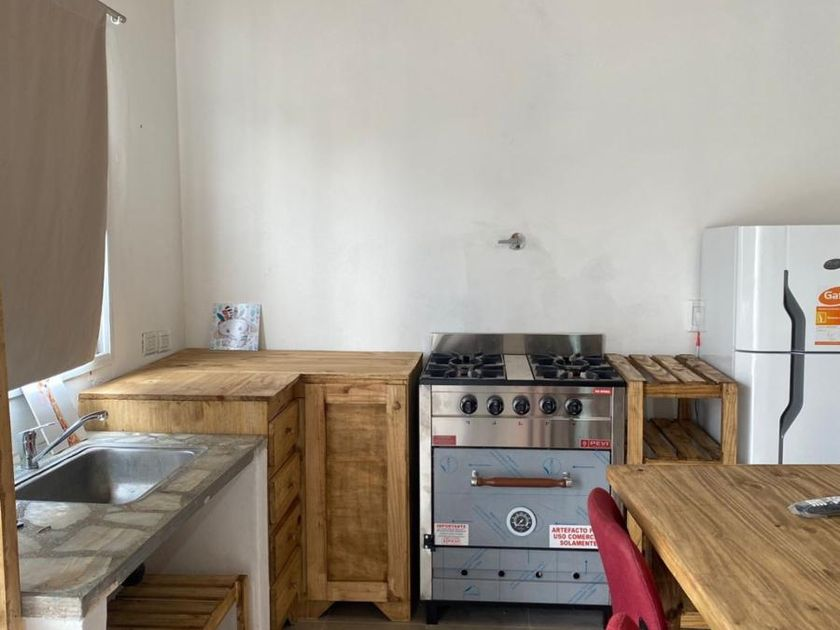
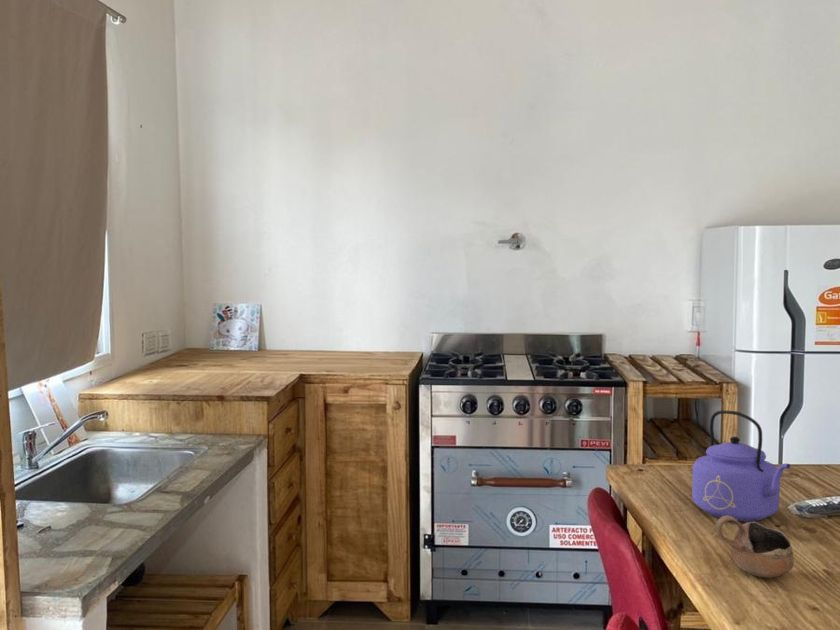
+ cup (754, 542)
+ kettle (744, 465)
